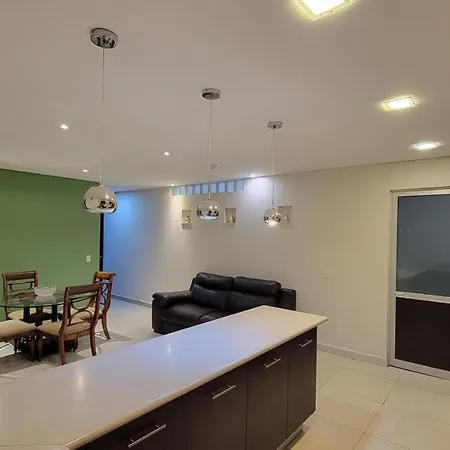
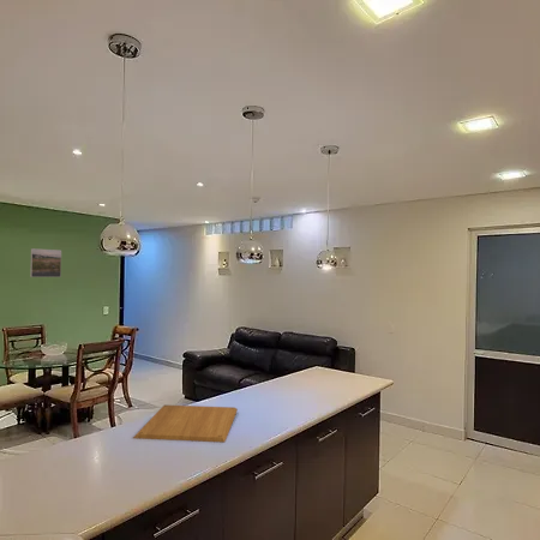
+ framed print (46, 263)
+ chopping board (190, 421)
